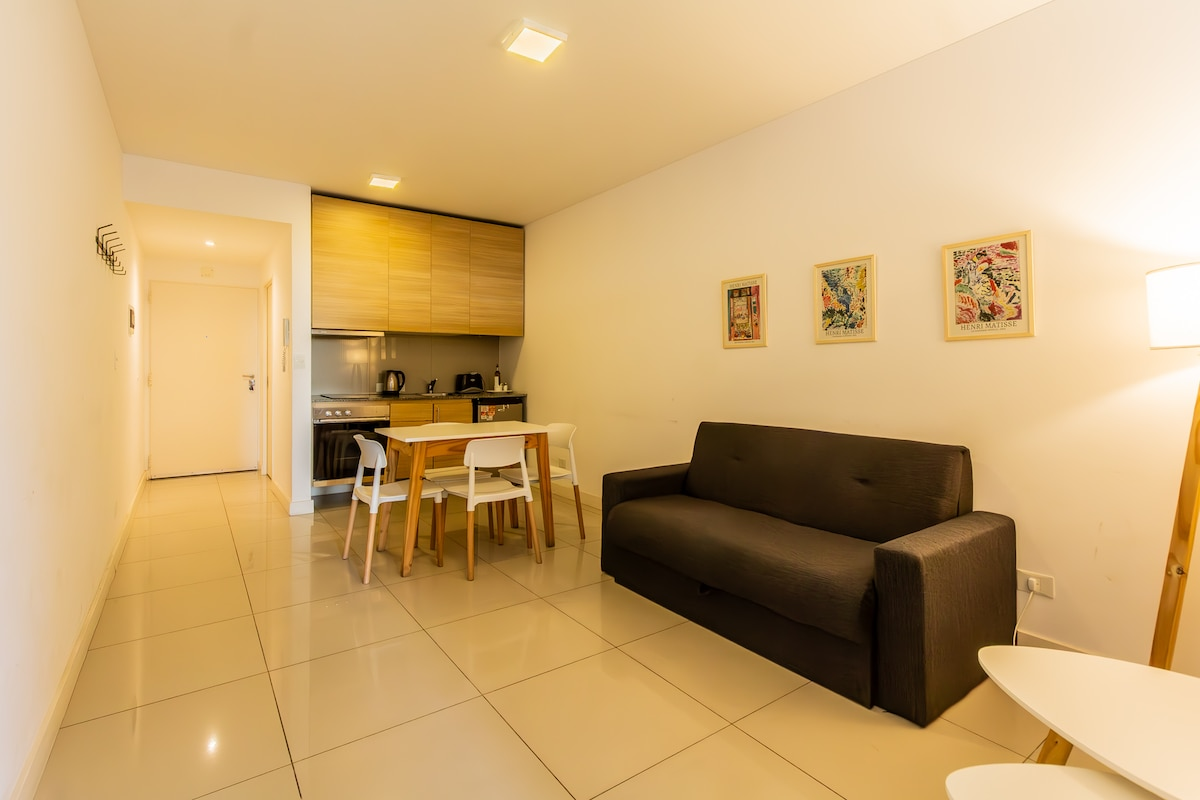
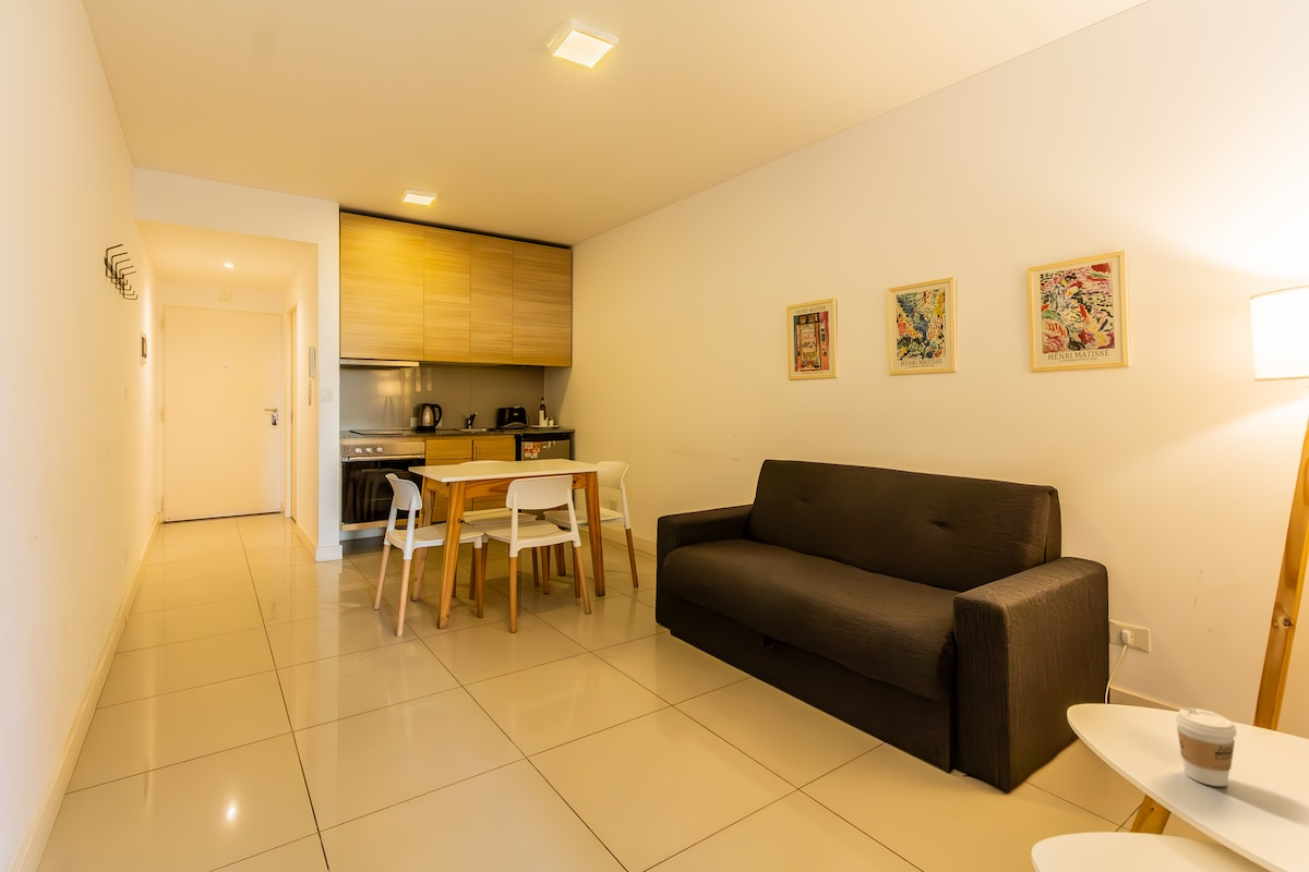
+ coffee cup (1205, 746)
